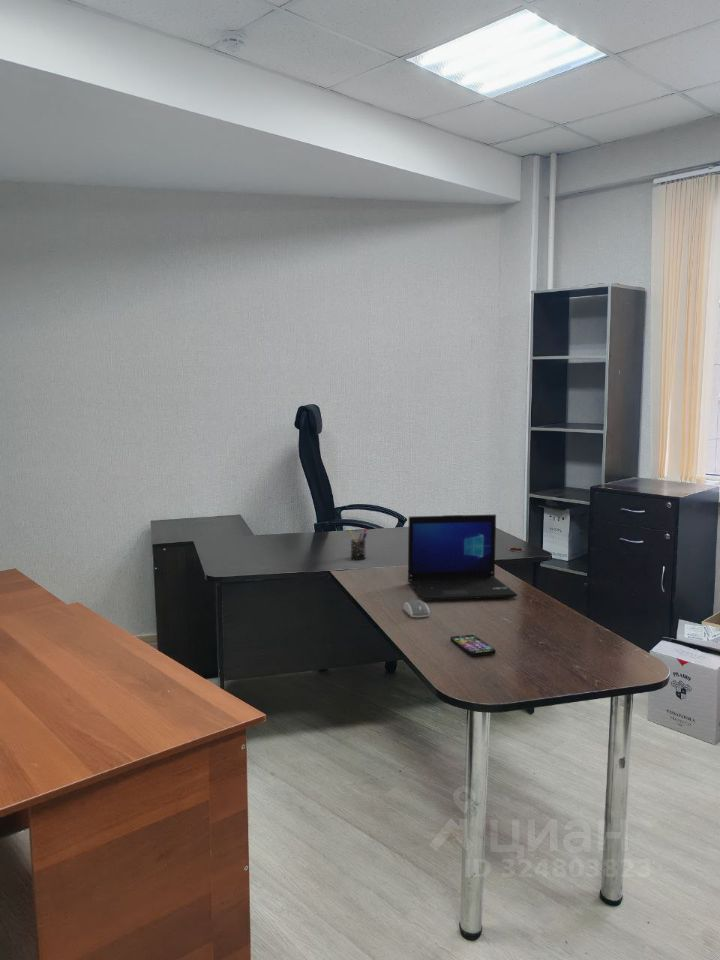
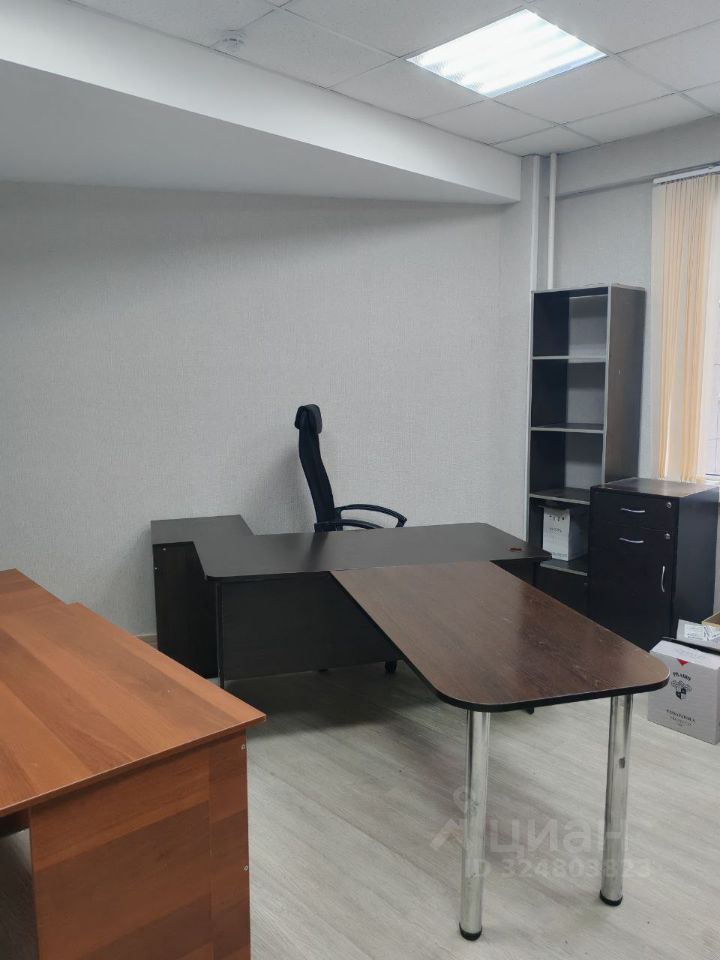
- smartphone (472, 645)
- pen holder (359, 542)
- computer mouse (415, 605)
- laptop (461, 555)
